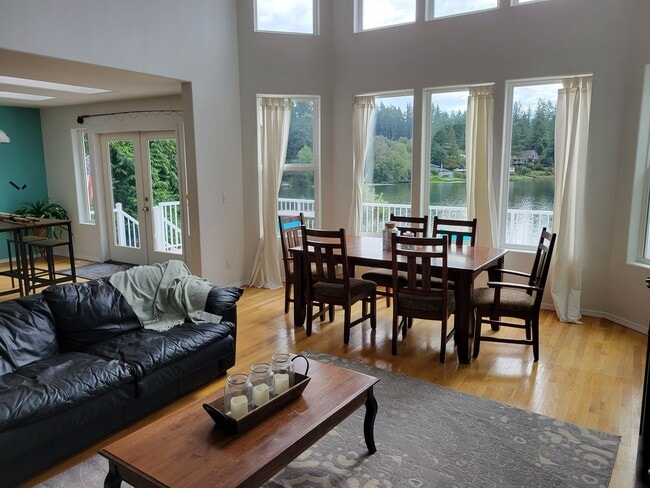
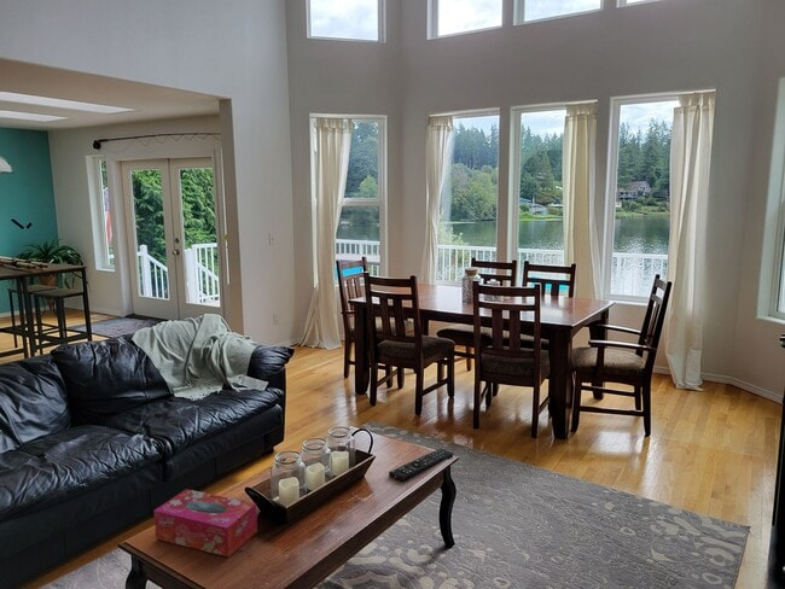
+ remote control (421, 463)
+ tissue box (205, 520)
